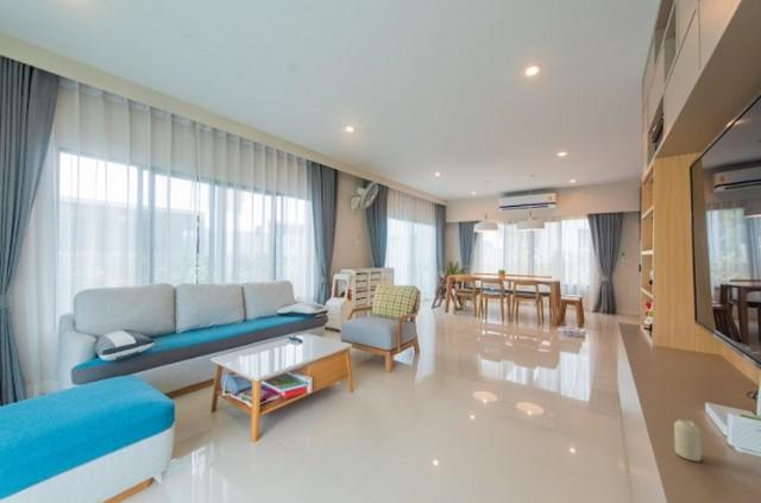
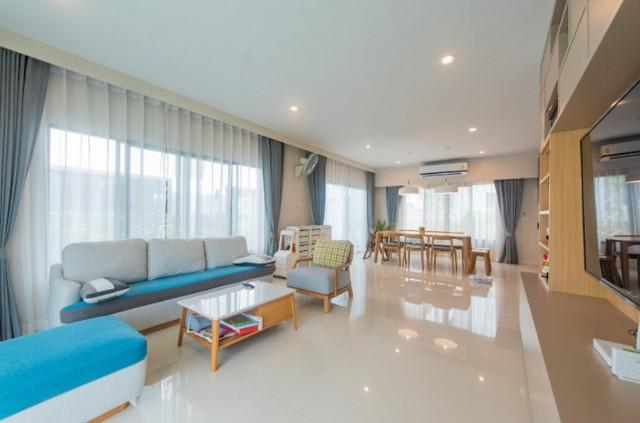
- candle (687, 438)
